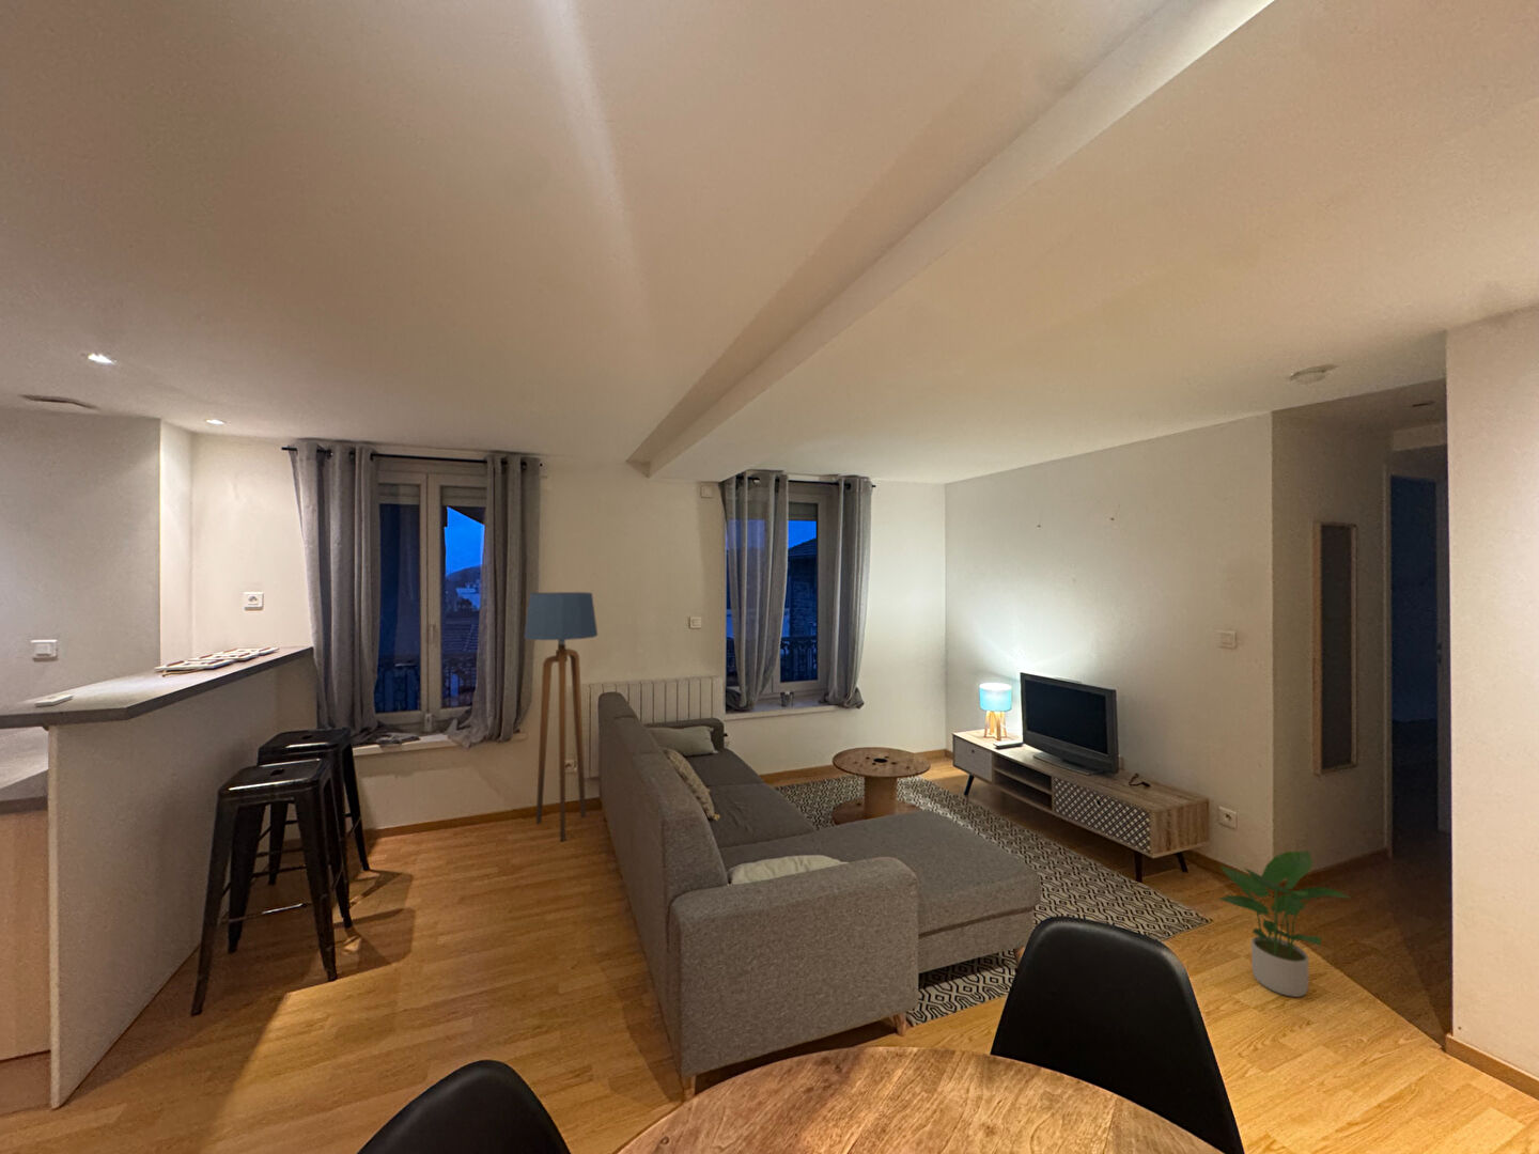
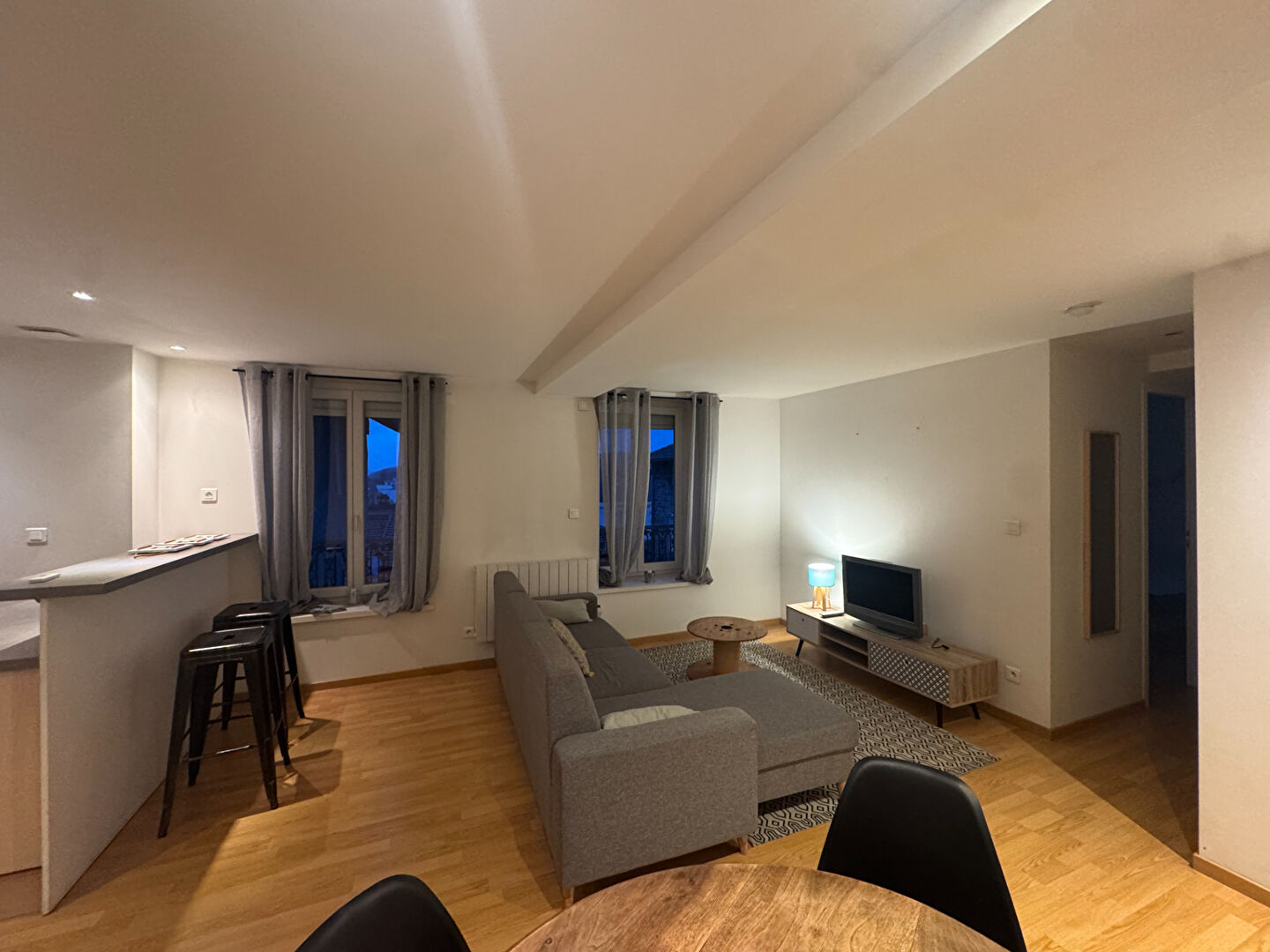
- floor lamp (561, 710)
- potted plant (1269, 916)
